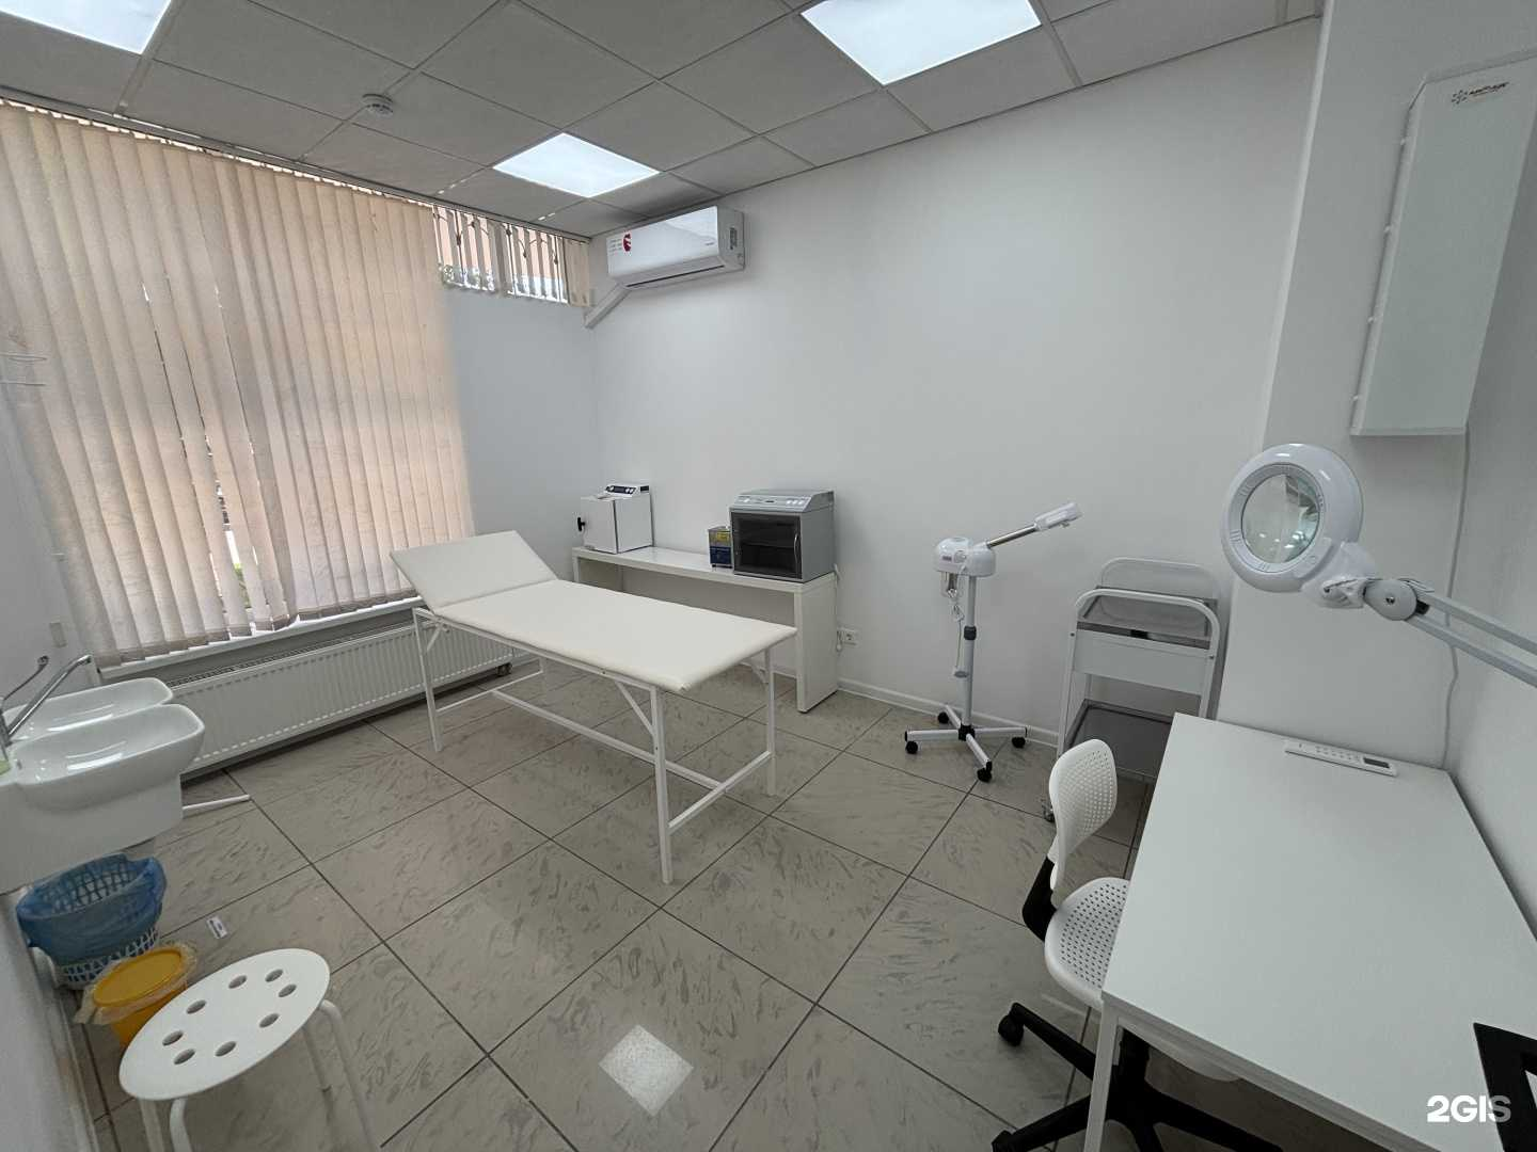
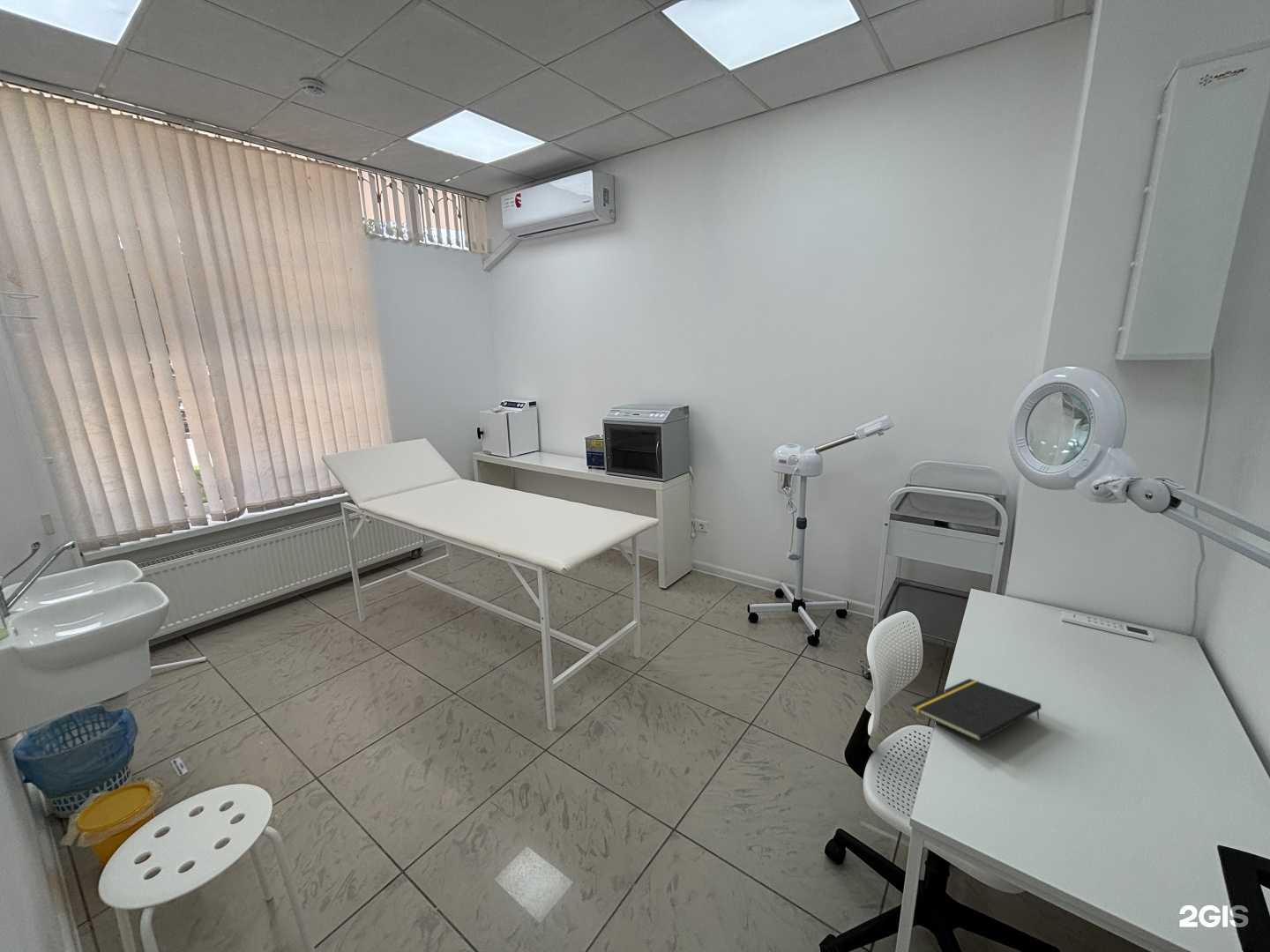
+ notepad (974, 707)
